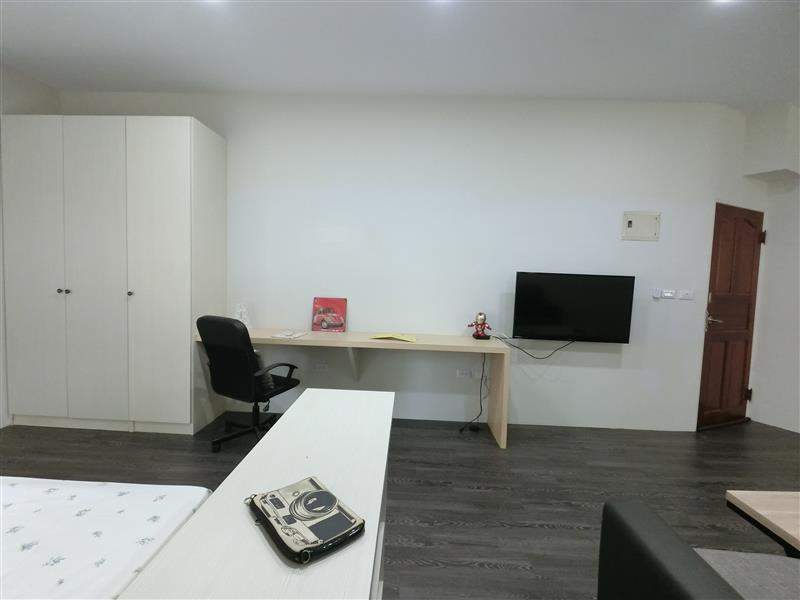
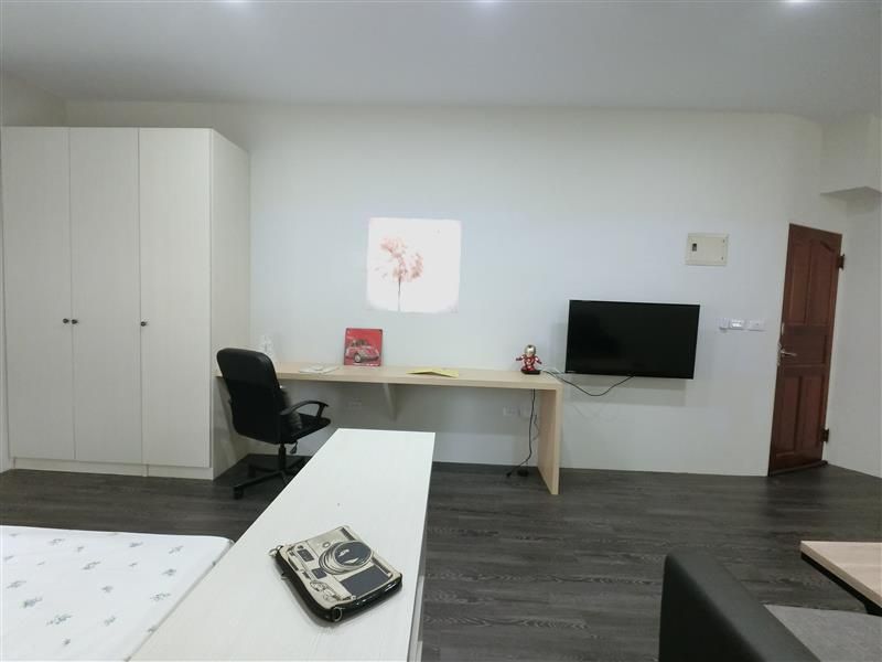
+ wall art (413, 266)
